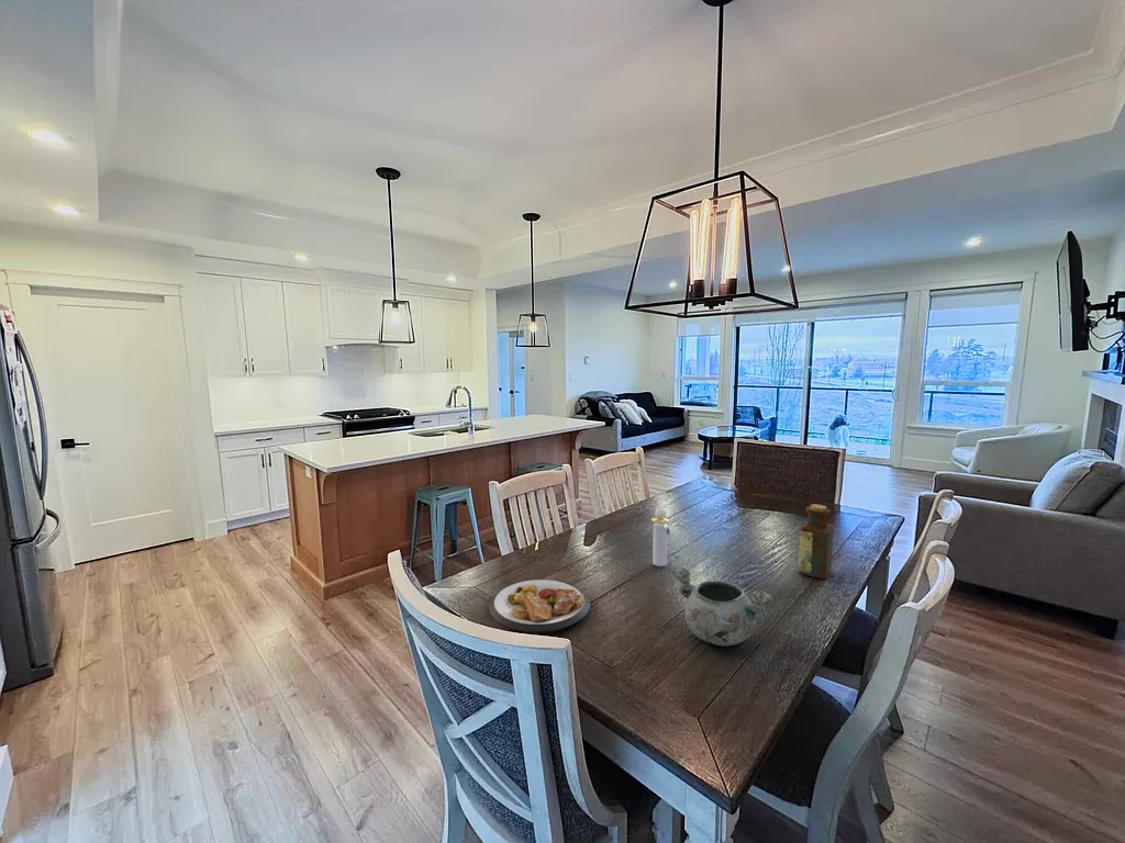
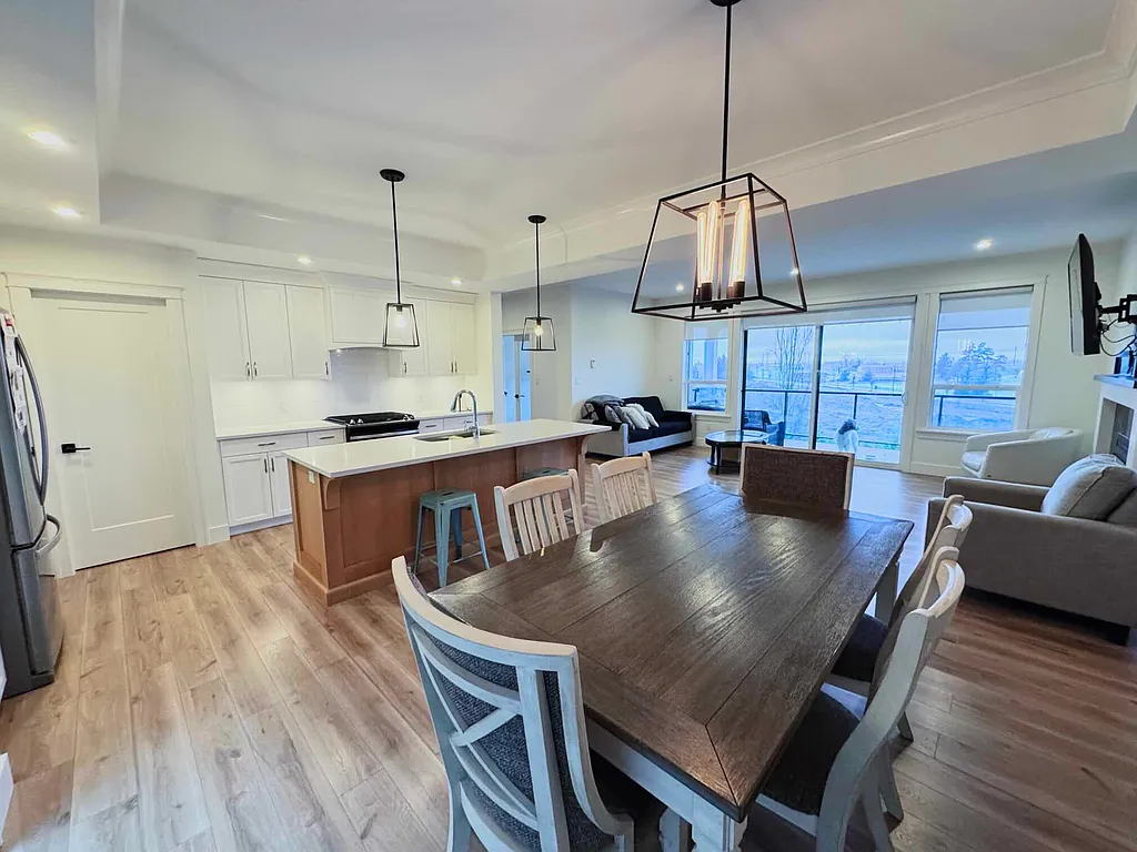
- plate (539, 599)
- decorative bowl (717, 607)
- perfume bottle (659, 537)
- bottle (816, 539)
